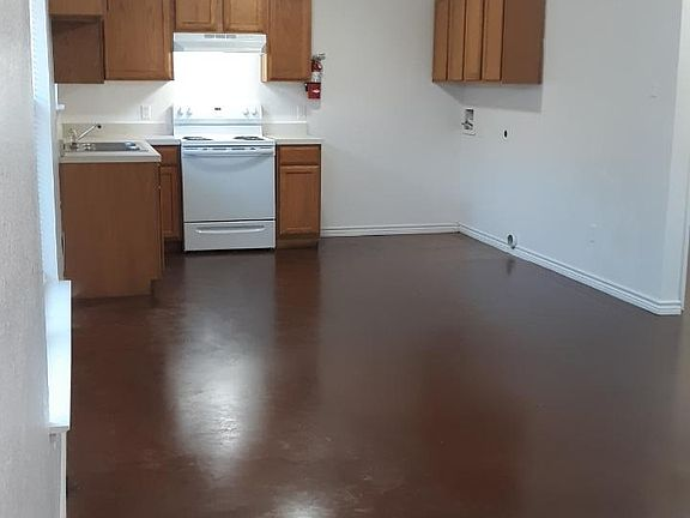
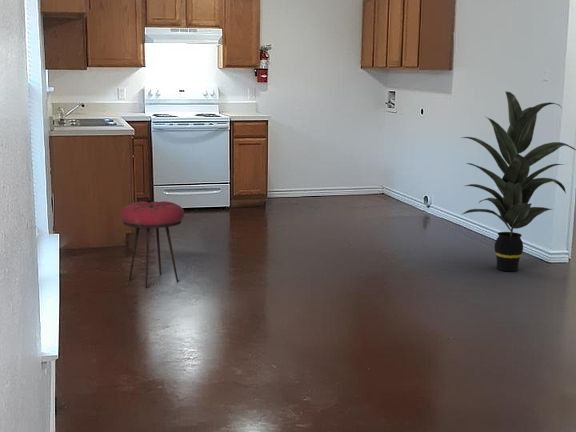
+ indoor plant (513, 181)
+ stool (148, 242)
